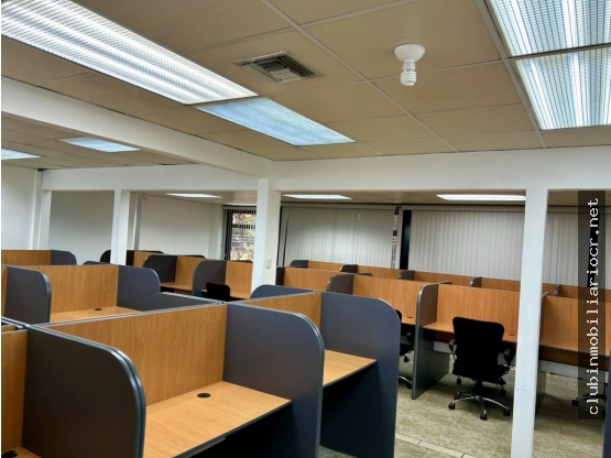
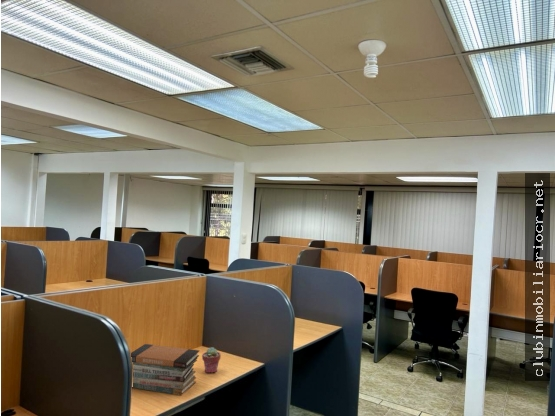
+ book stack (162, 368)
+ potted succulent (211, 359)
